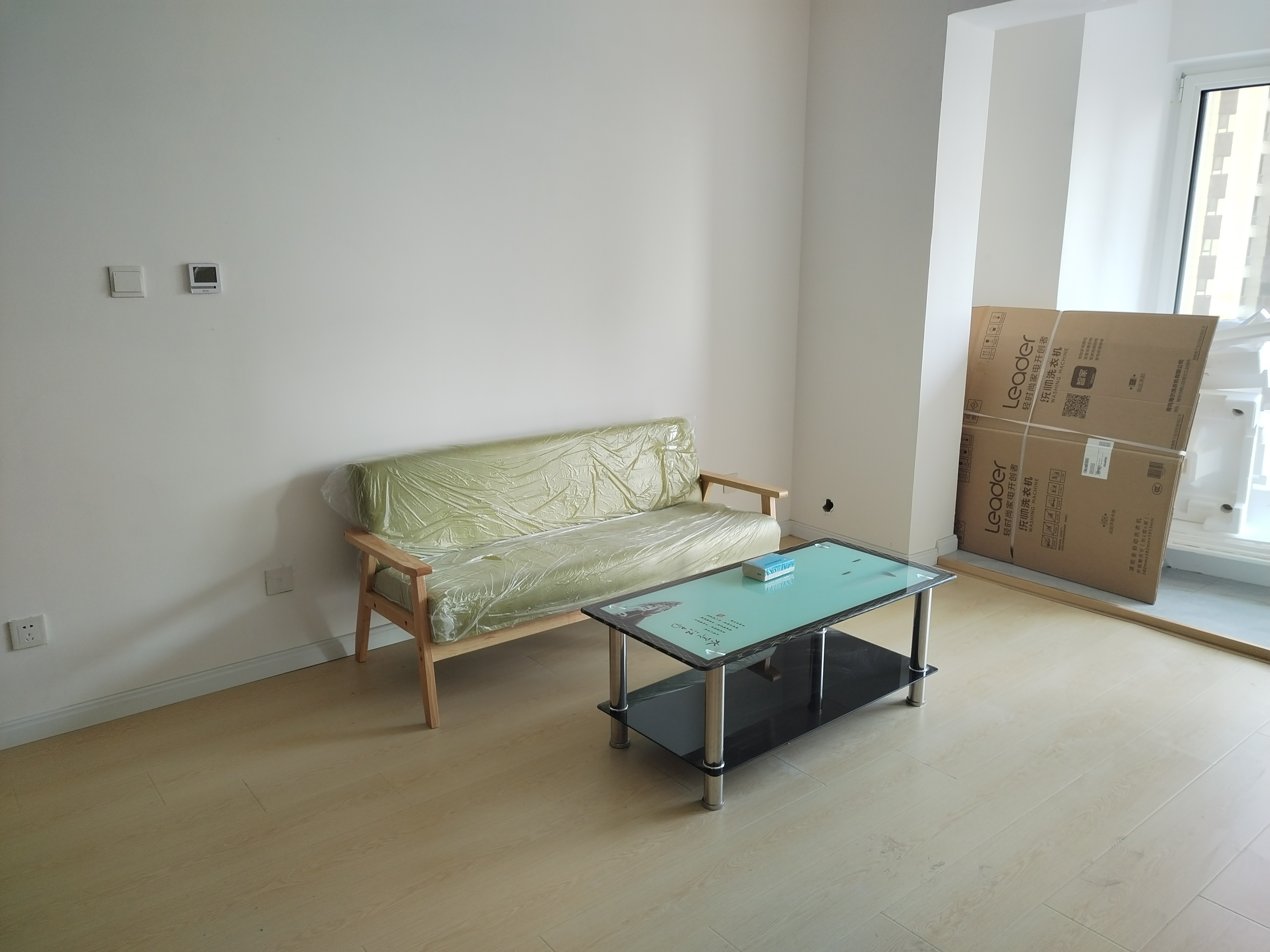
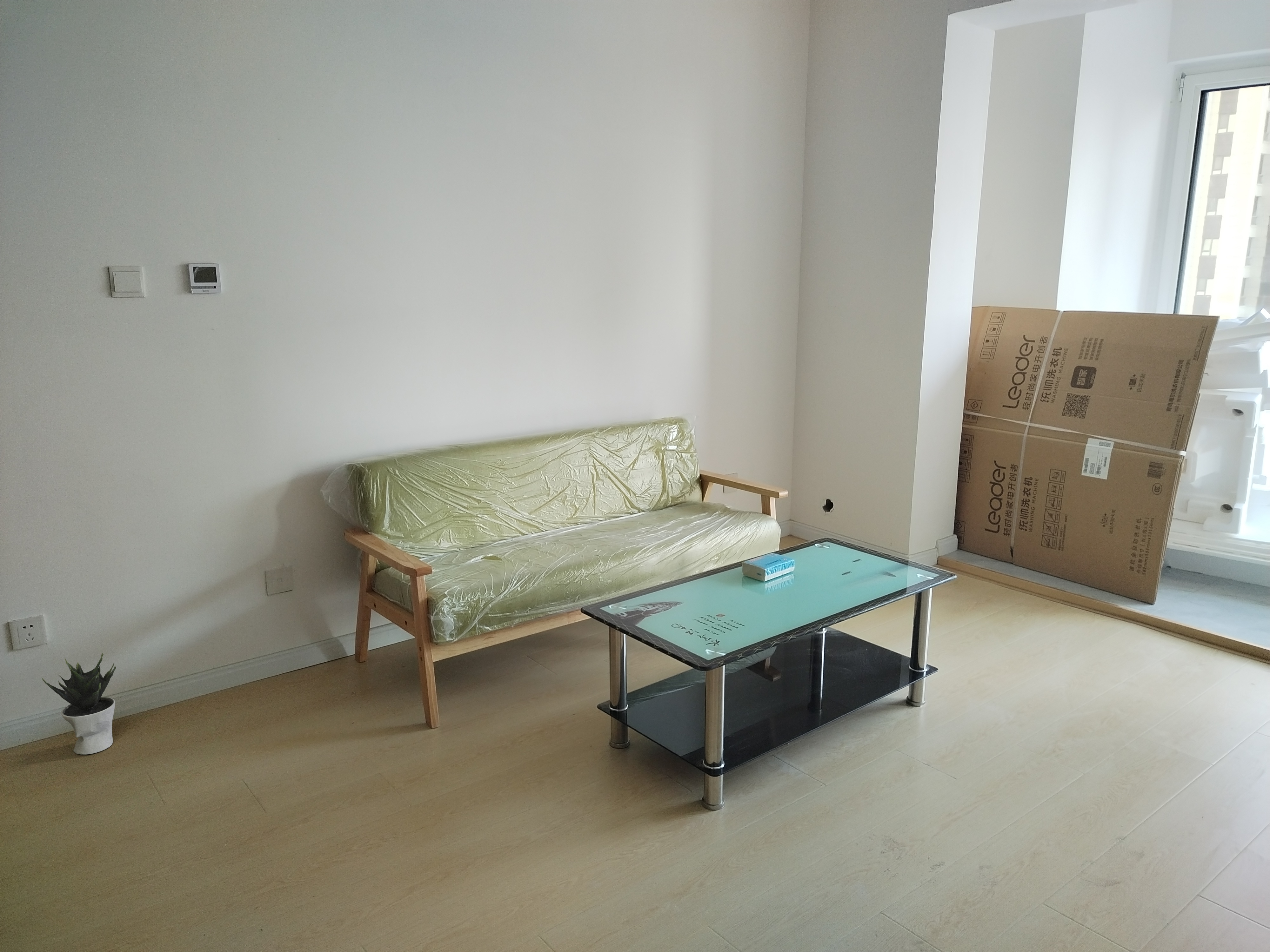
+ potted plant (85, 703)
